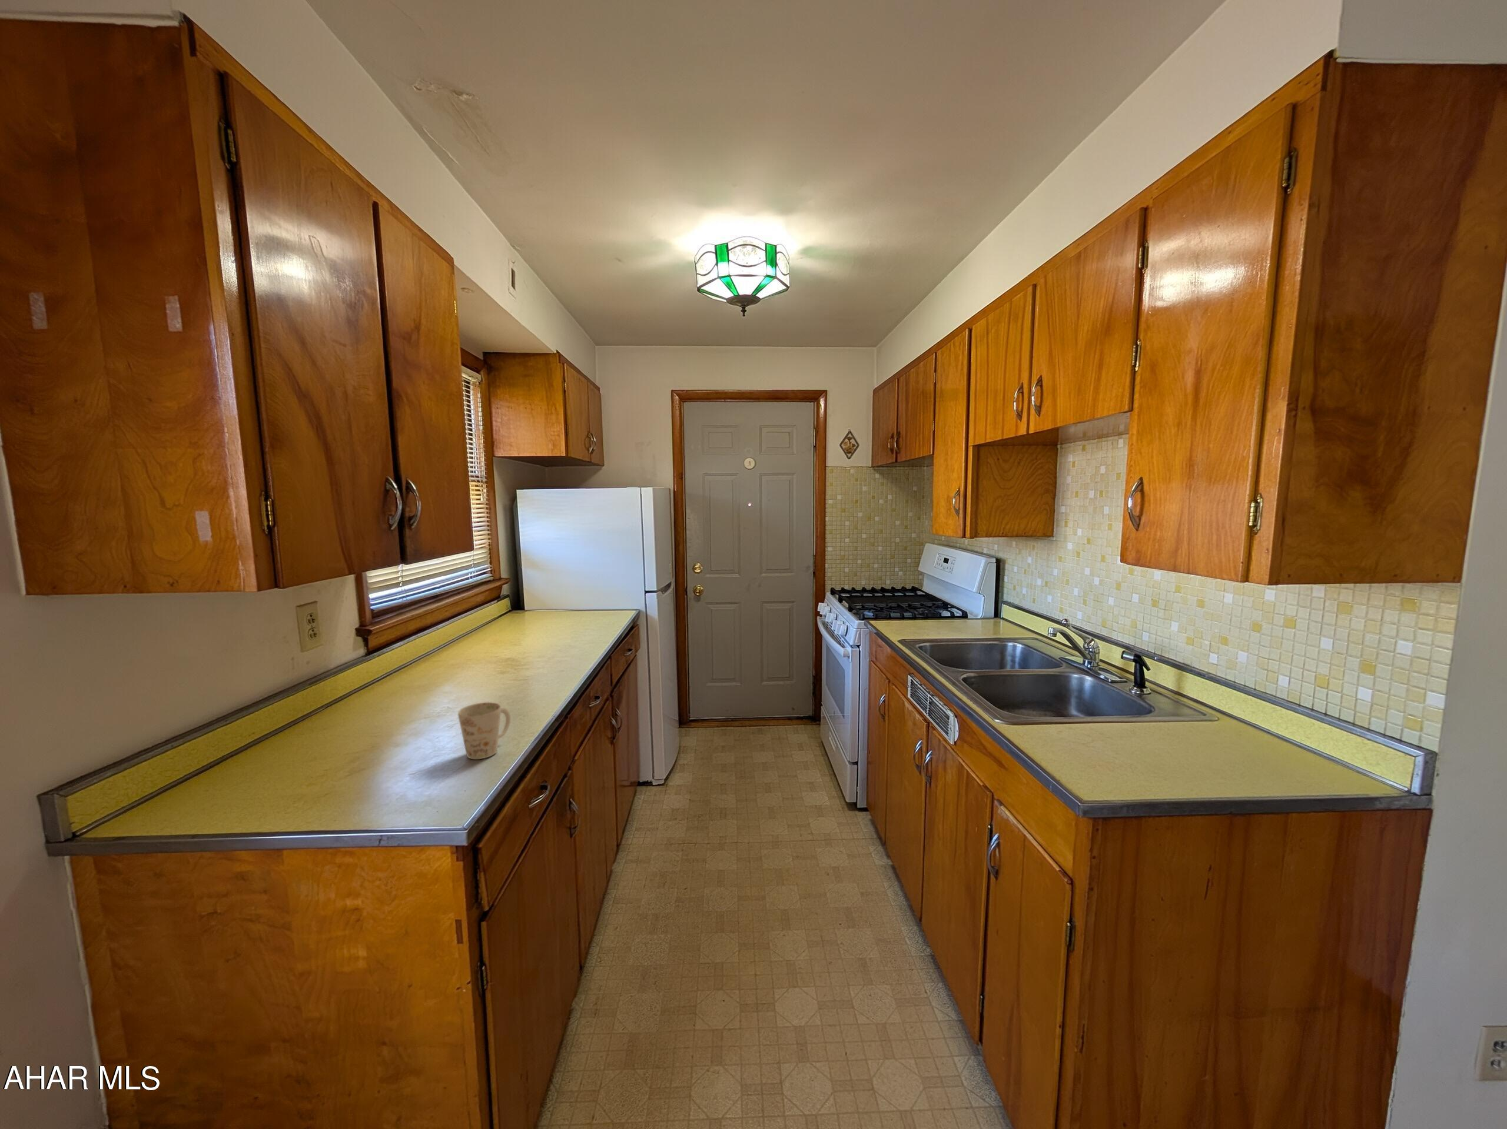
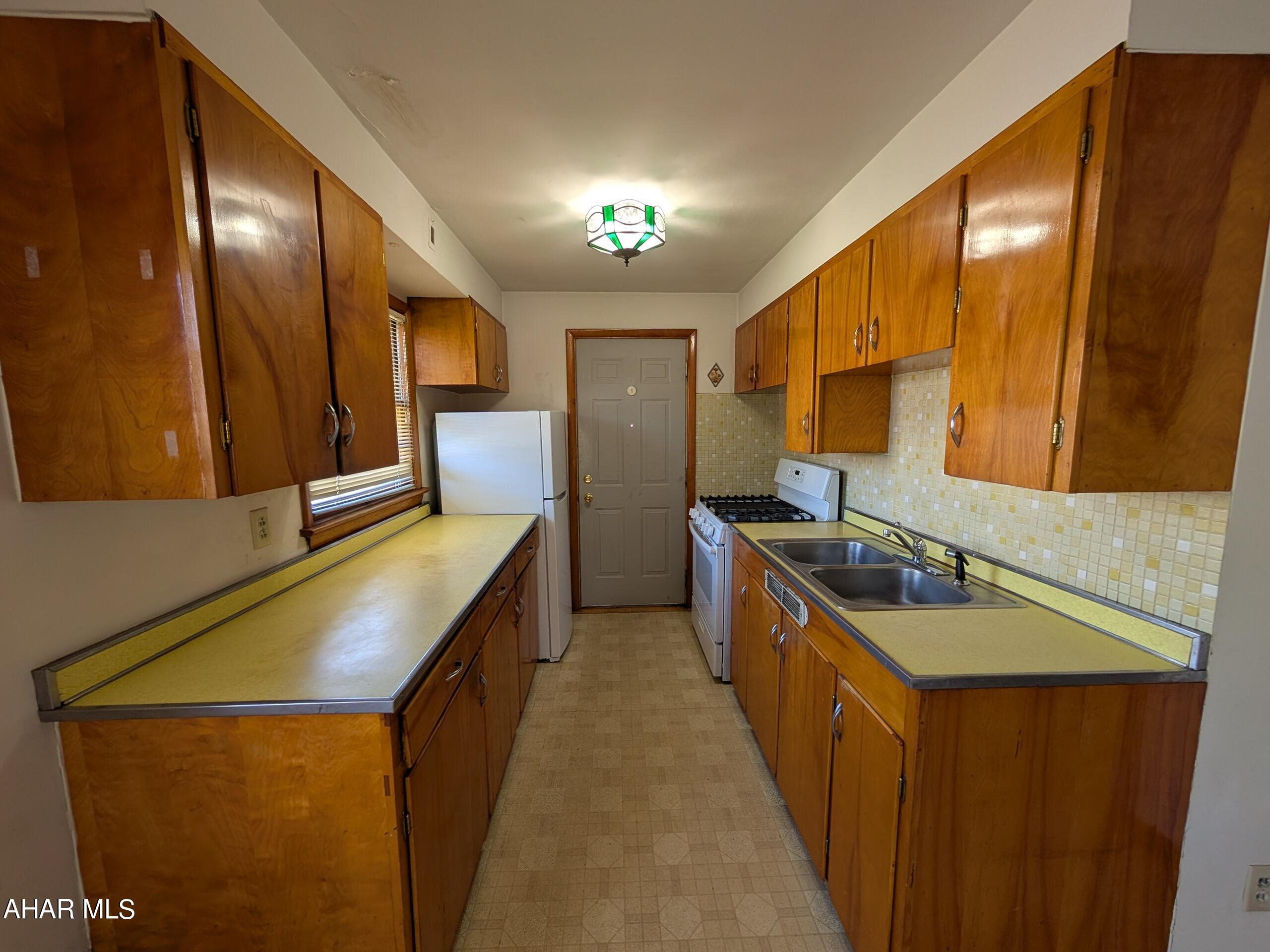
- mug (488, 727)
